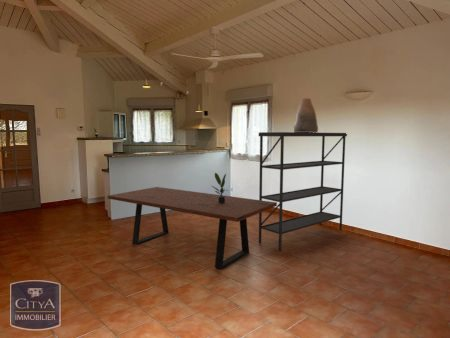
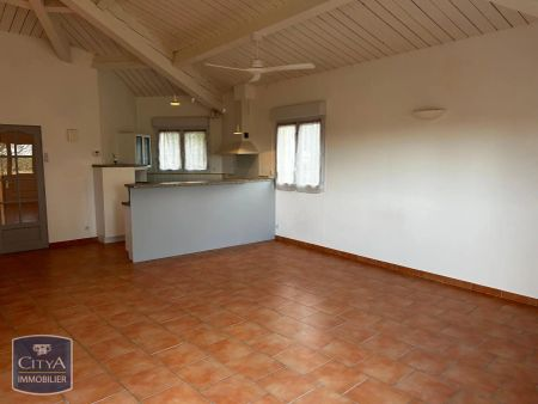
- decorative urn (305, 115)
- shelving unit (304, 189)
- dining table (191, 213)
- potted plant (220, 189)
